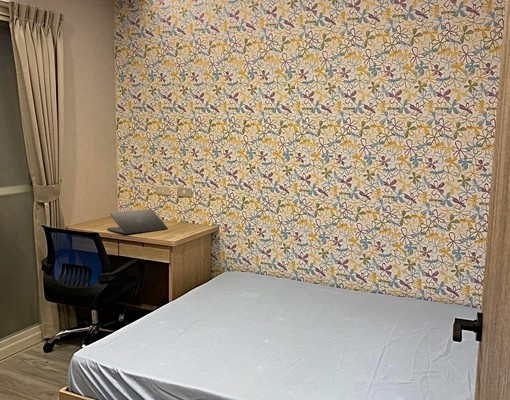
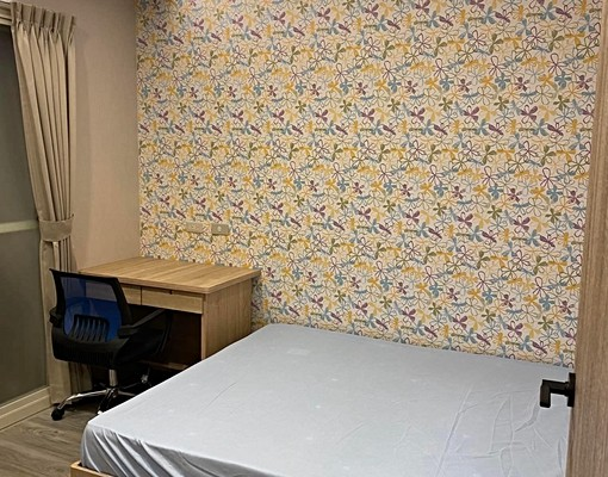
- laptop (137, 220)
